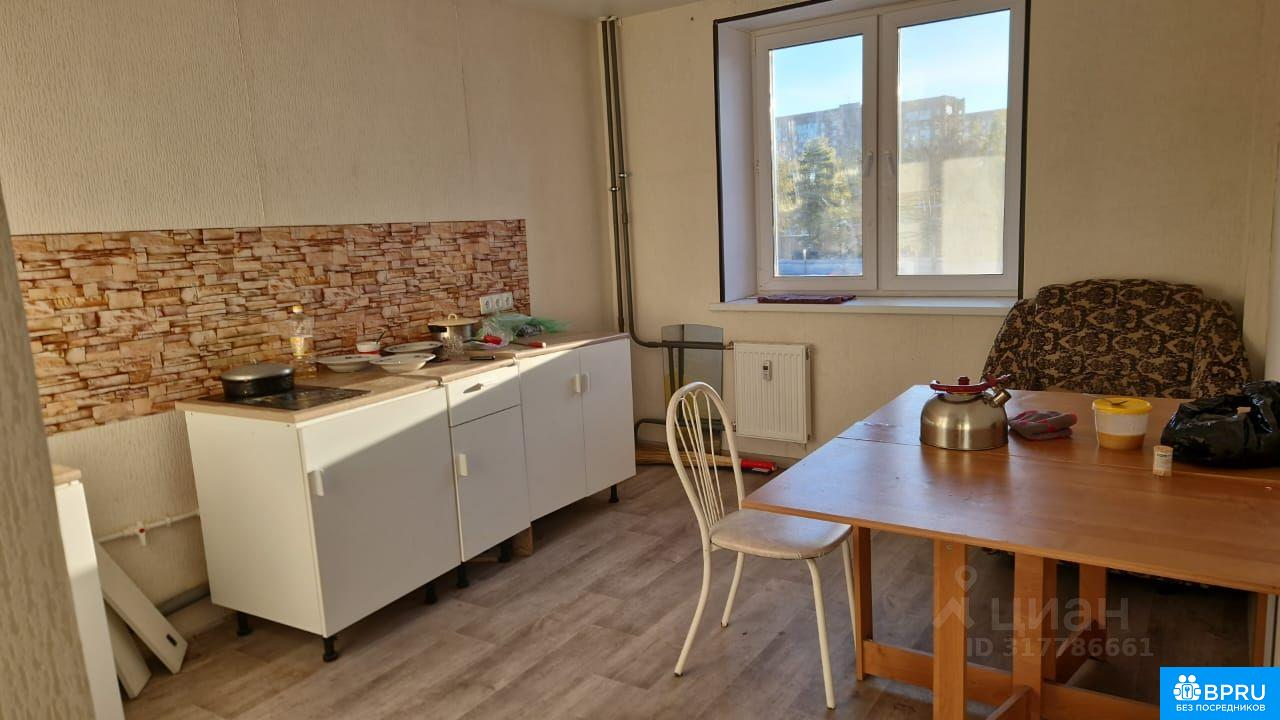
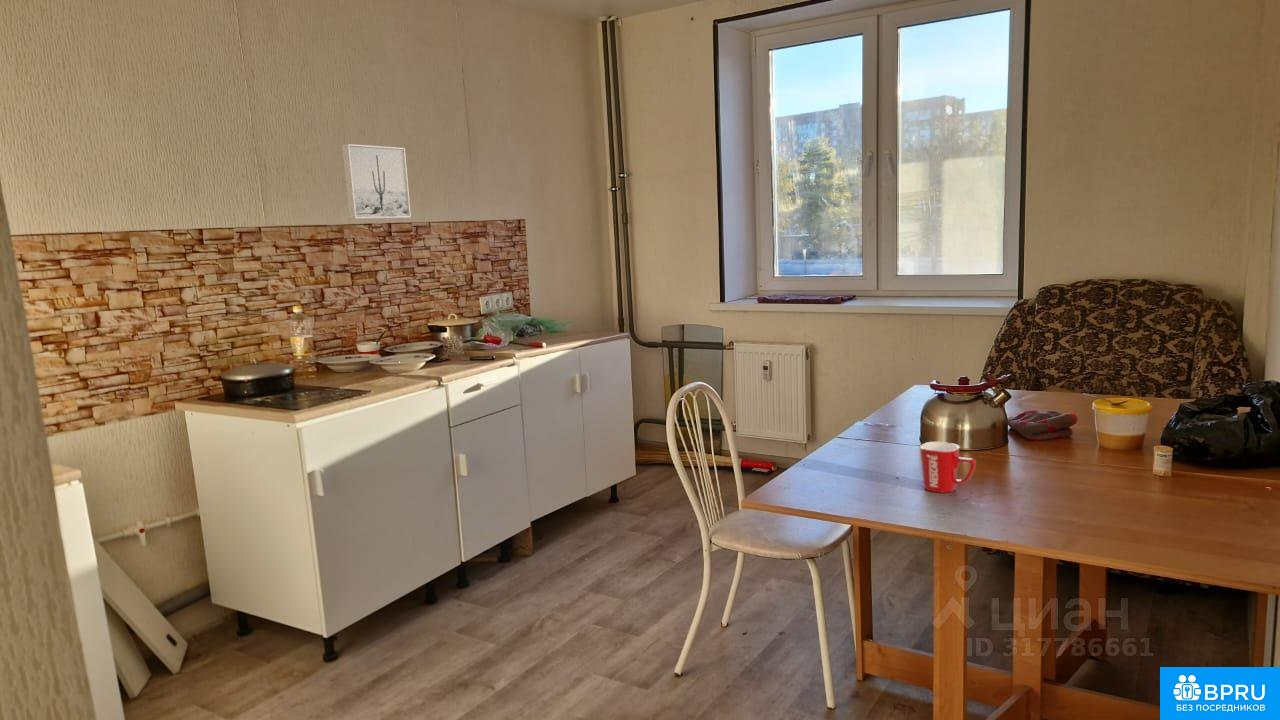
+ mug (948, 468)
+ wall art (377, 182)
